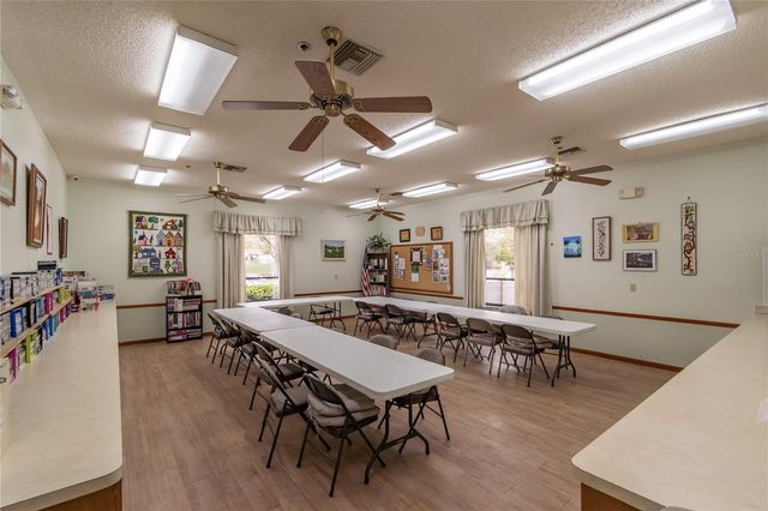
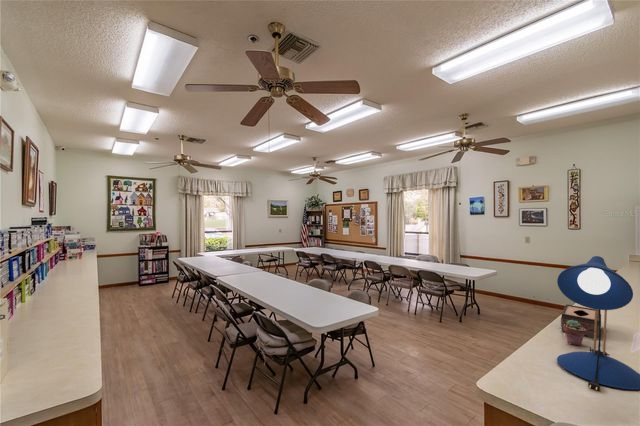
+ tissue box (581, 320)
+ potted succulent (574, 331)
+ desk lamp (596, 316)
